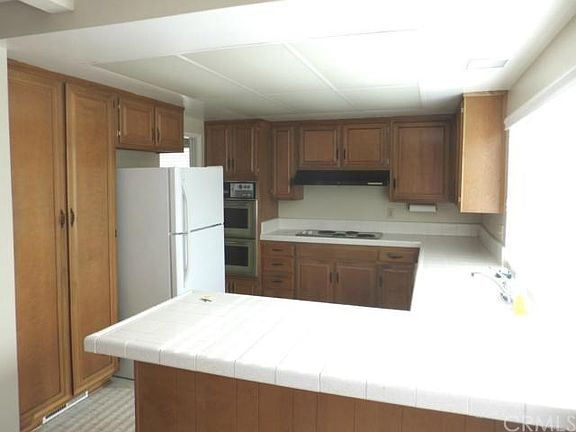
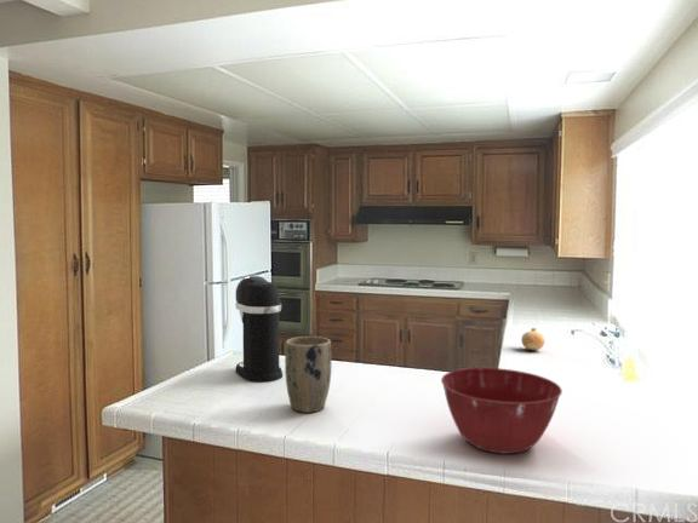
+ fruit (532, 339)
+ plant pot (308, 374)
+ mixing bowl (499, 413)
+ coffee maker (258, 324)
